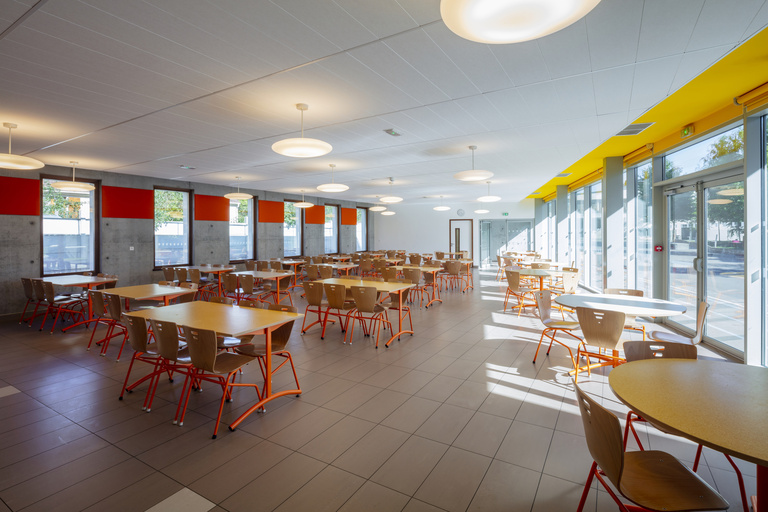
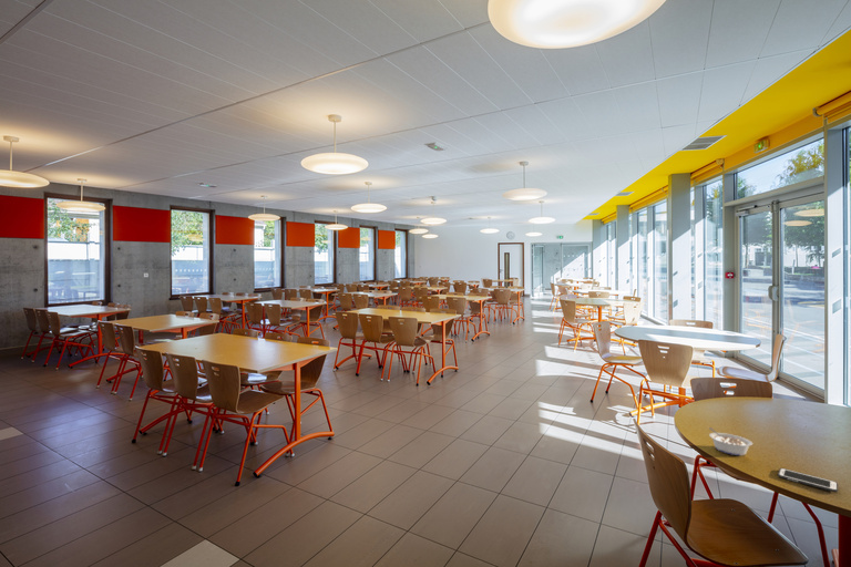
+ legume (728, 443)
+ cell phone (807, 480)
